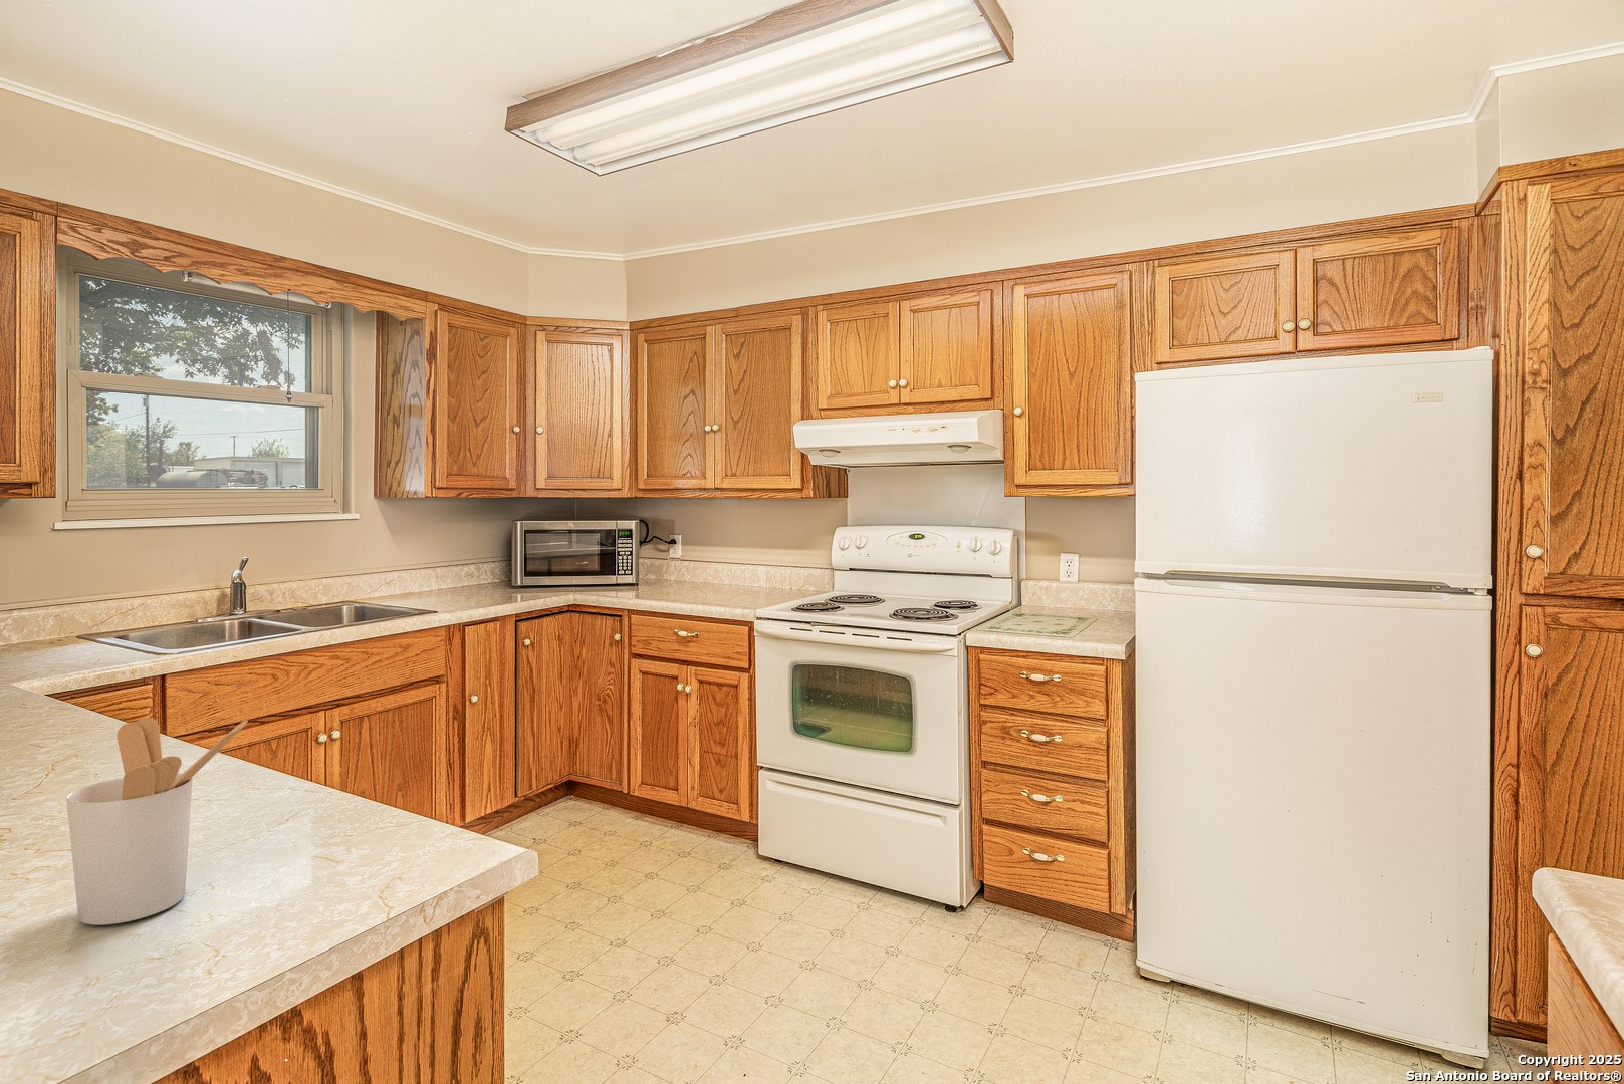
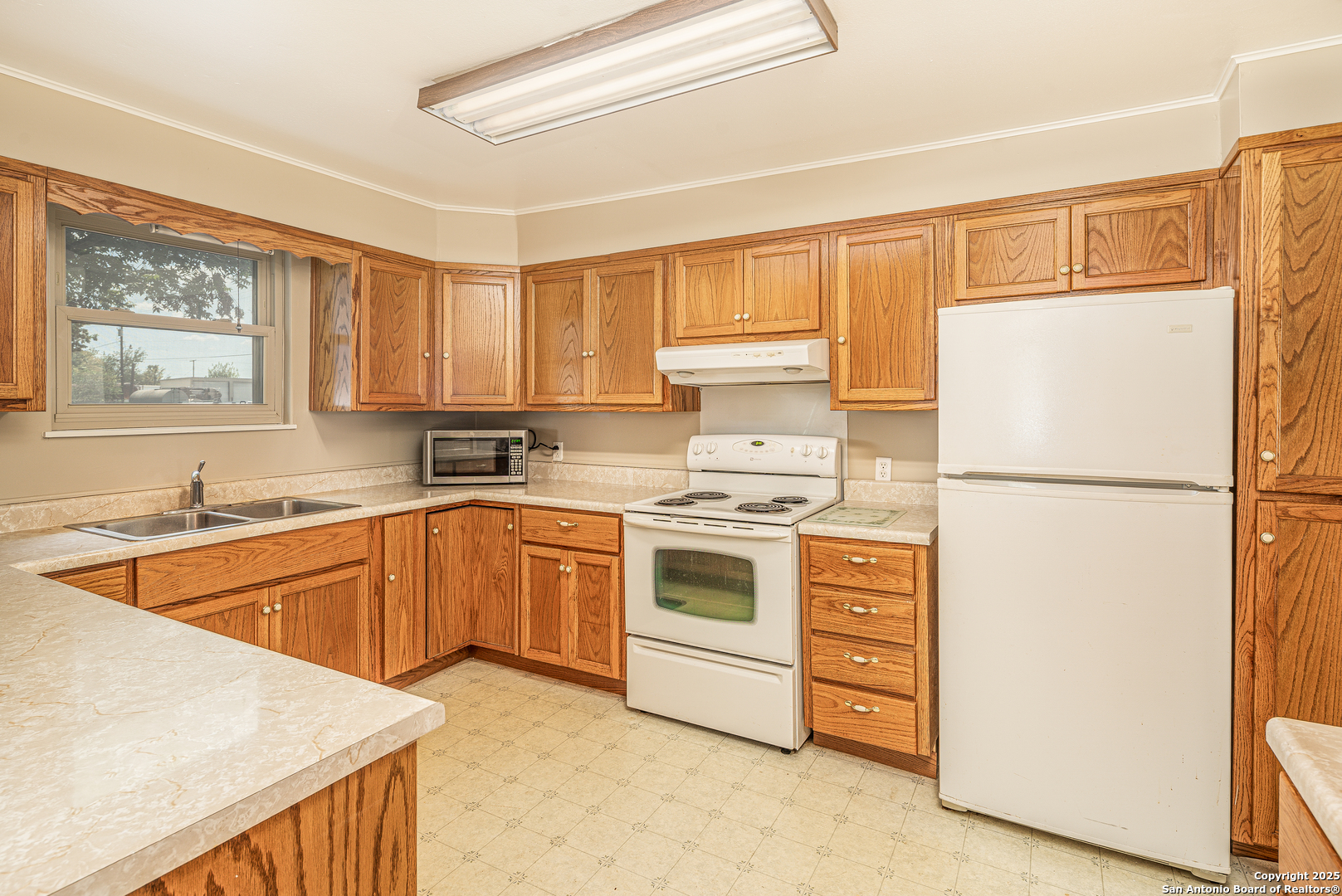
- utensil holder (165, 812)
